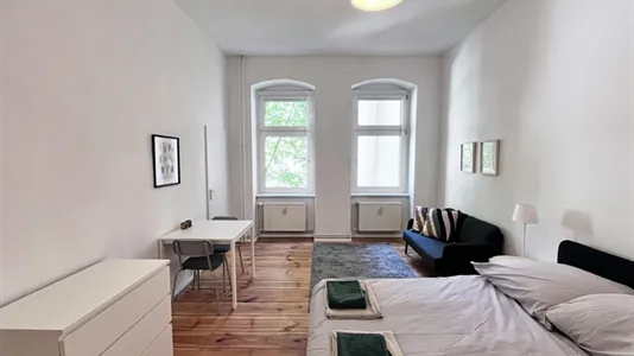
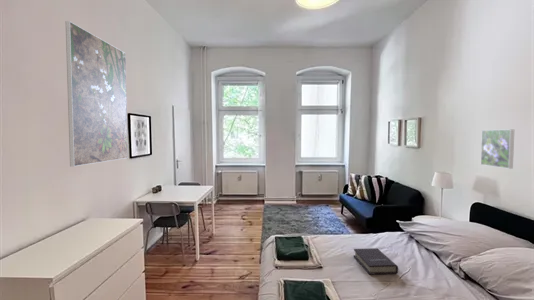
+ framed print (496, 148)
+ book (374, 260)
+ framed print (102, 101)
